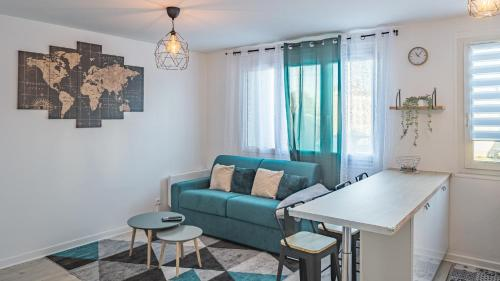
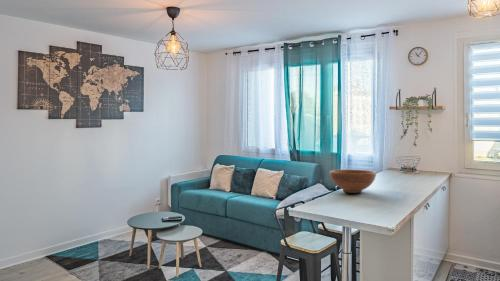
+ fruit bowl (352, 181)
